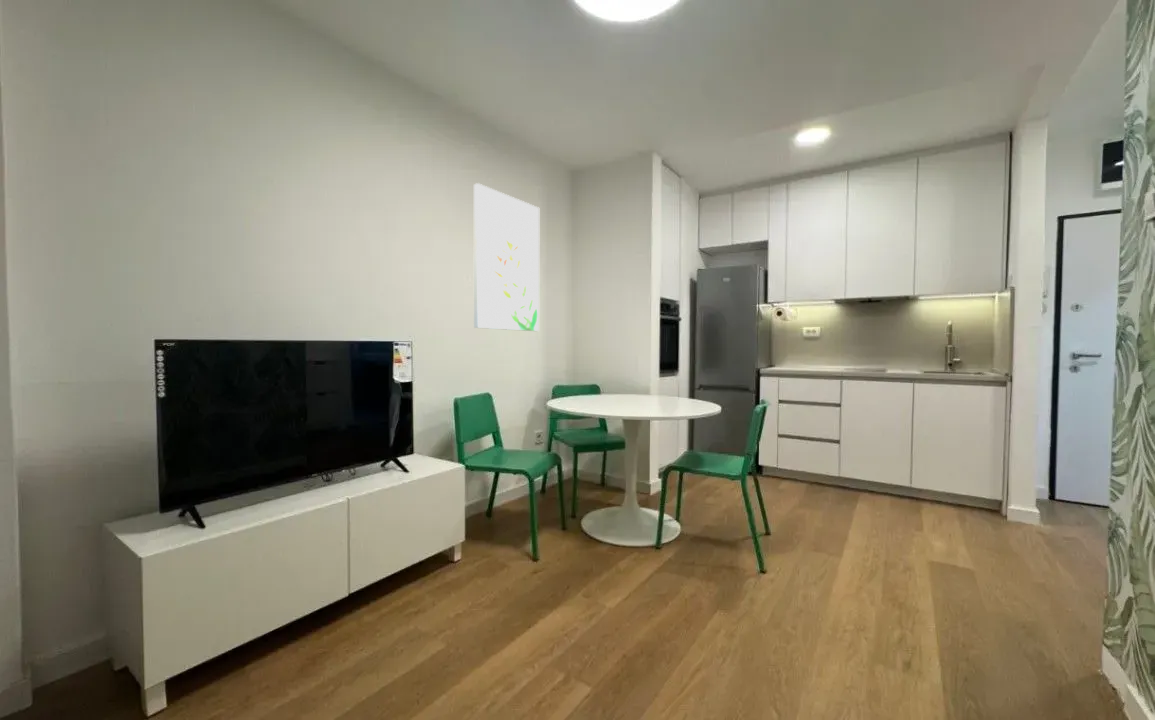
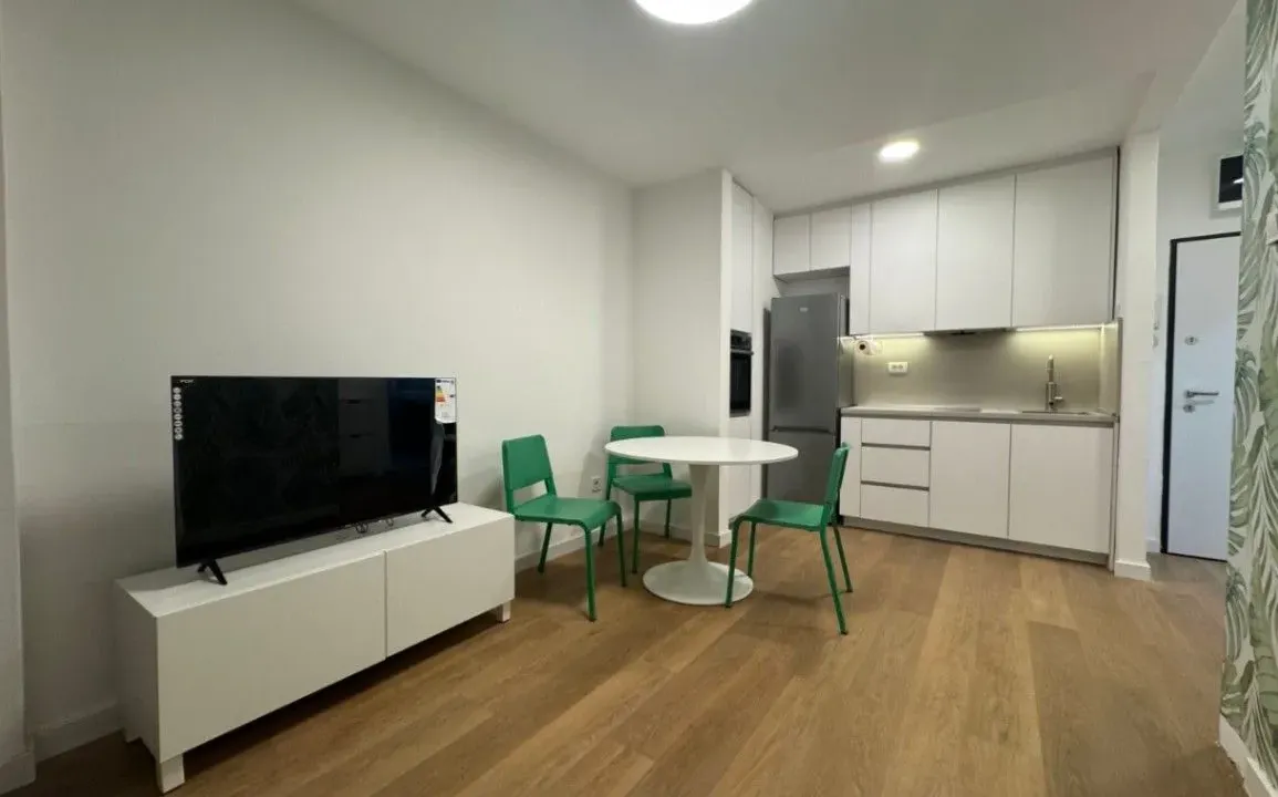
- wall art (508, 263)
